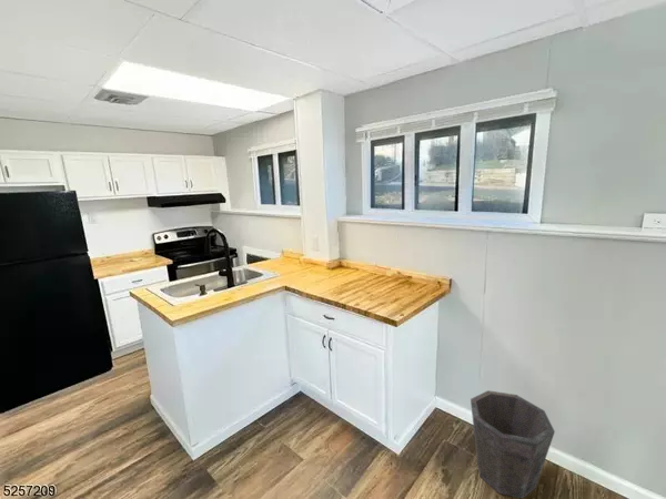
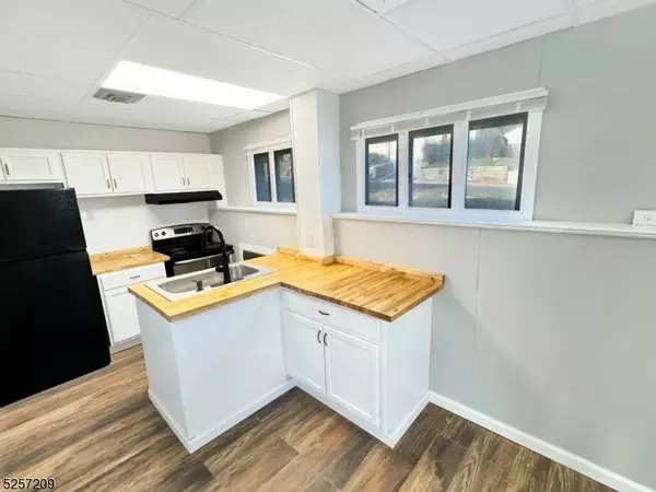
- waste bin (506, 444)
